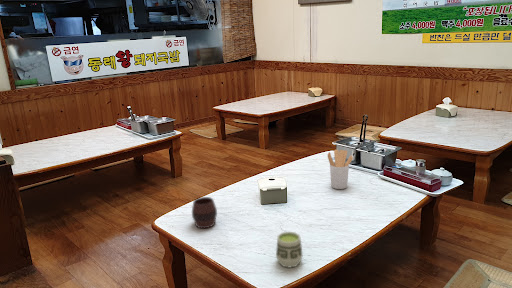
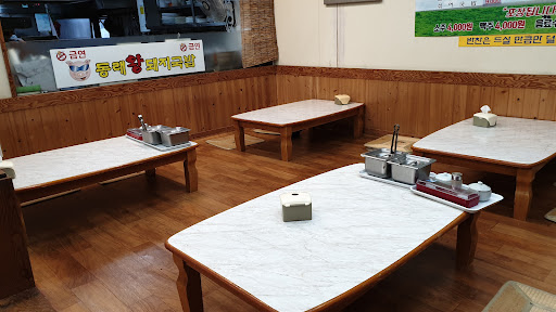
- cup (289, 249)
- utensil holder (339, 168)
- cup (204, 212)
